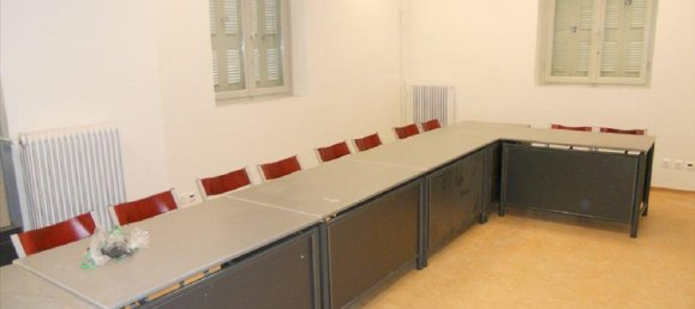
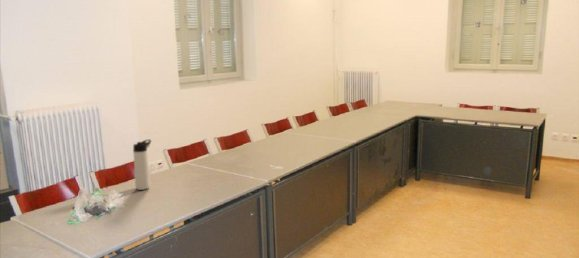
+ thermos bottle (143, 164)
